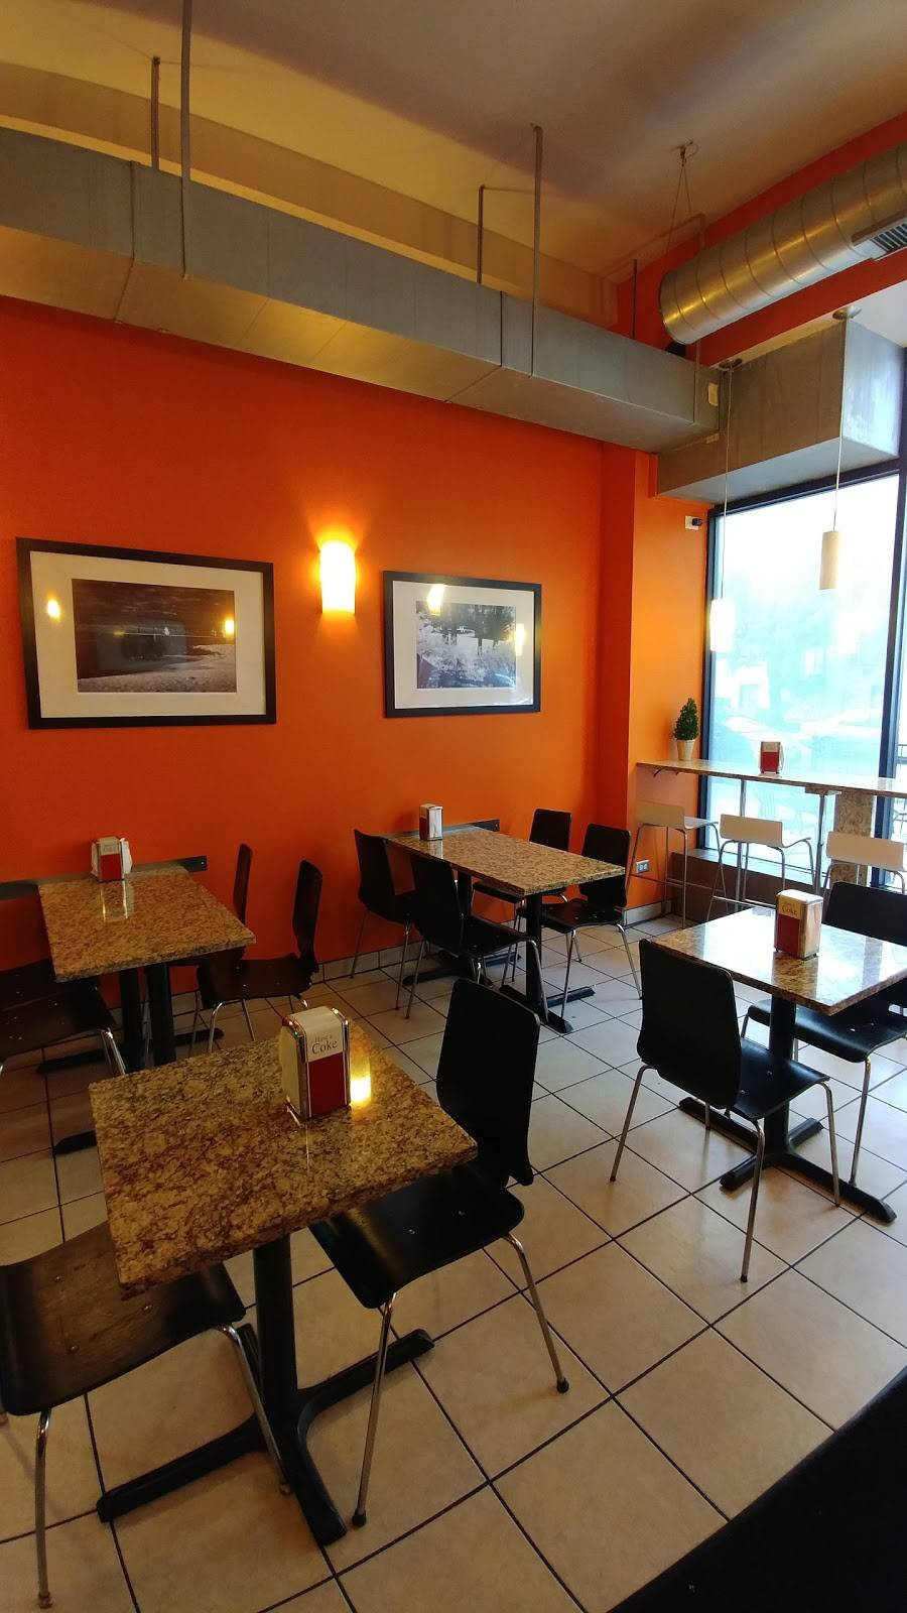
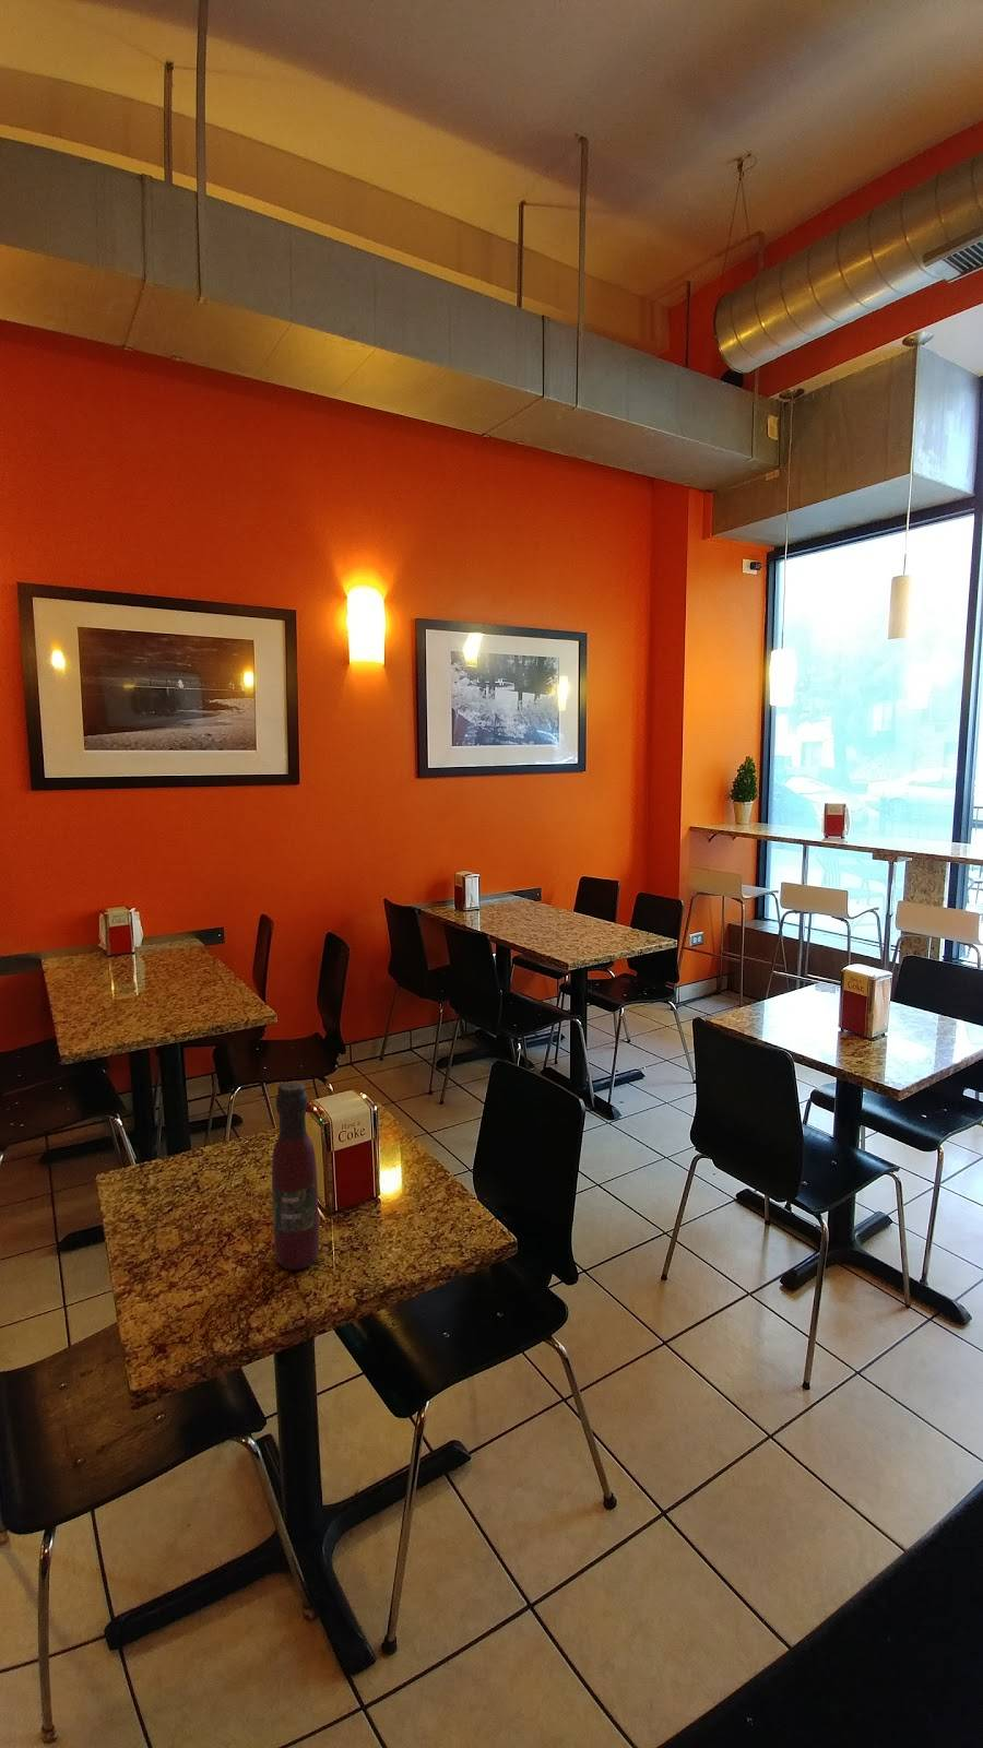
+ wine bottle (294, 1173)
